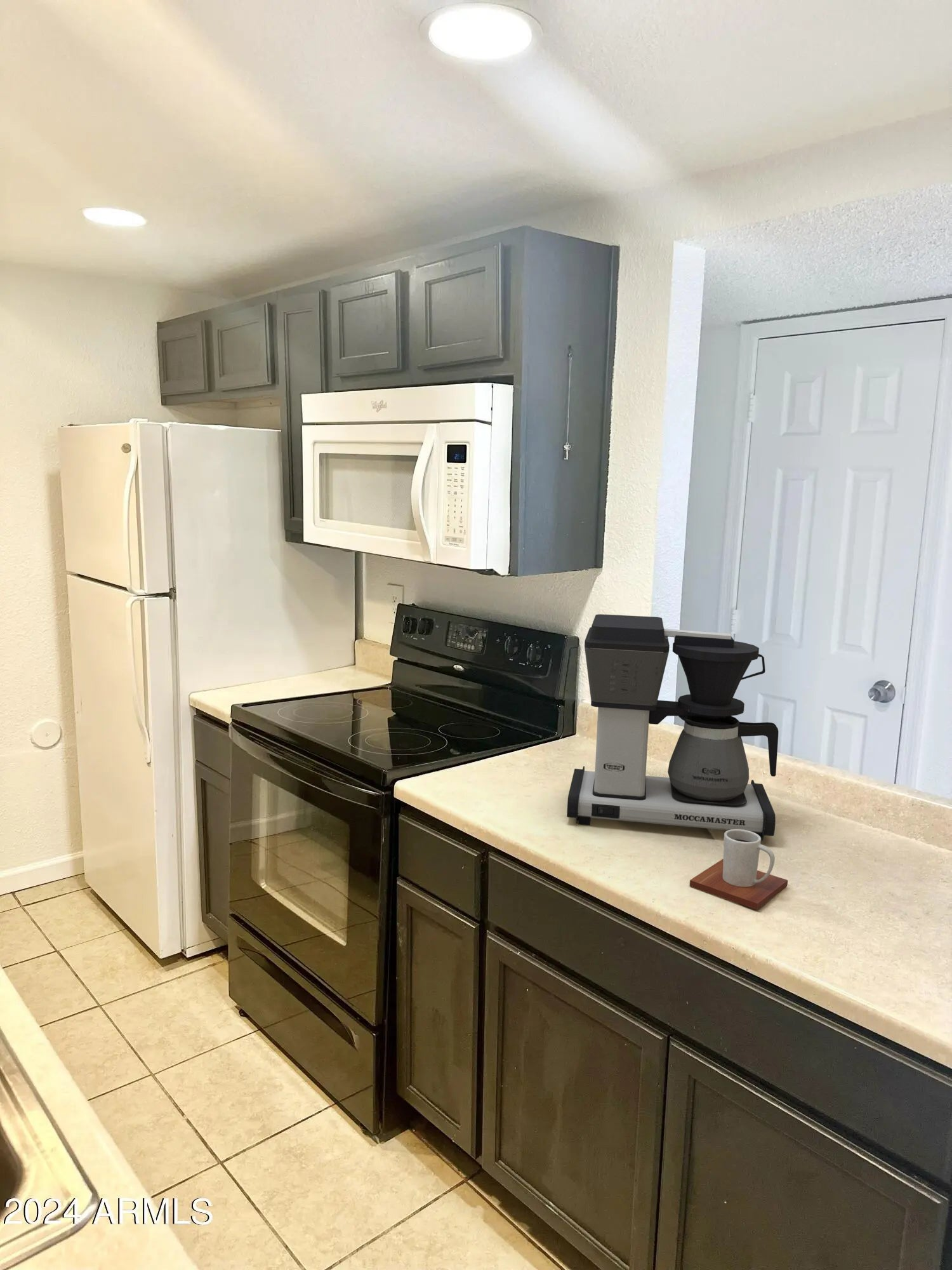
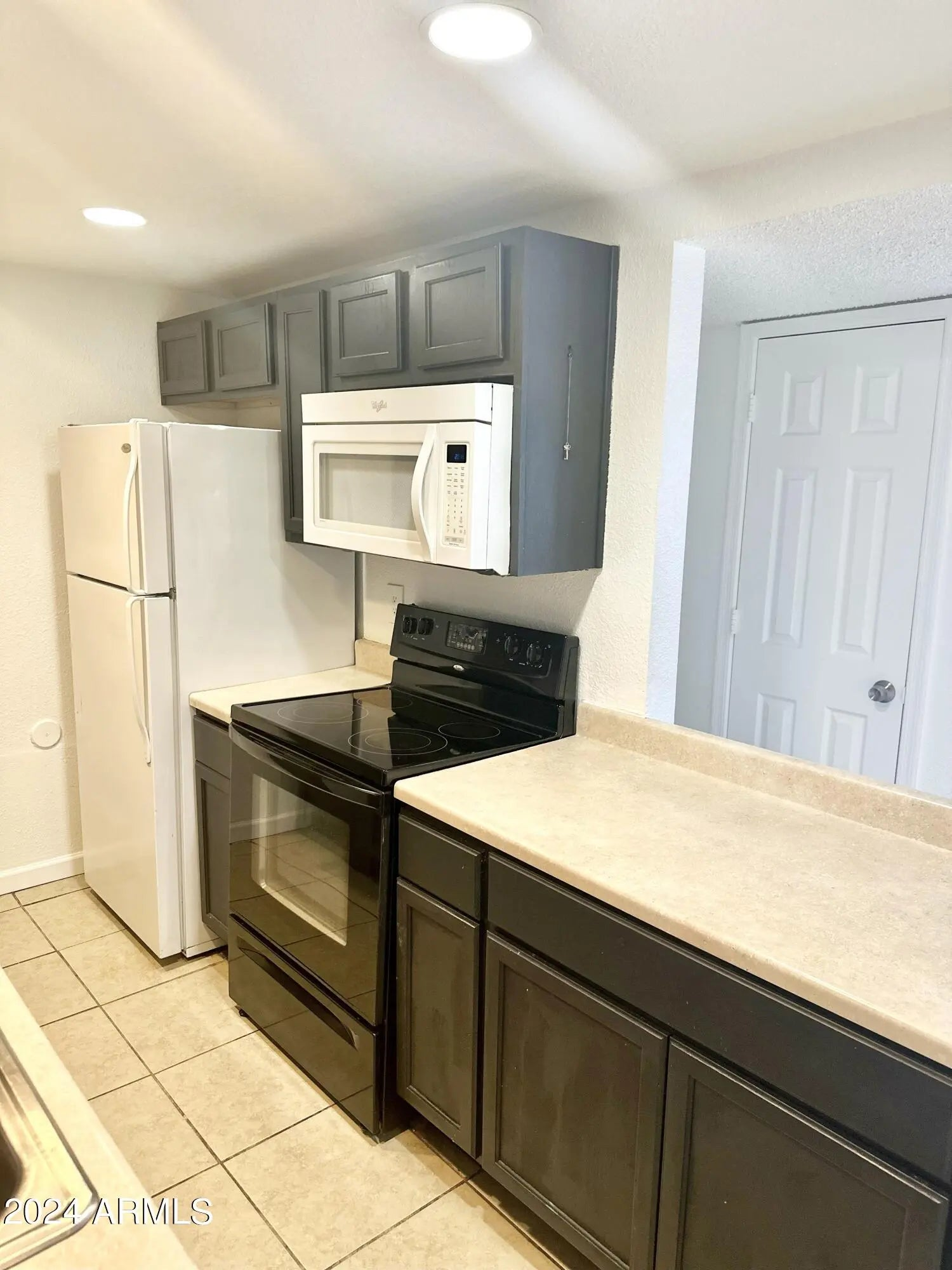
- mug (740, 861)
- coffee maker (679, 717)
